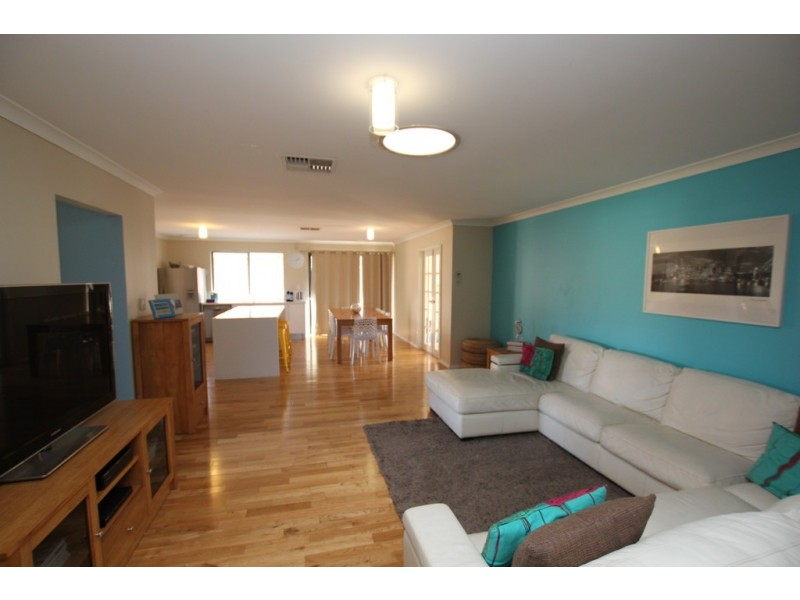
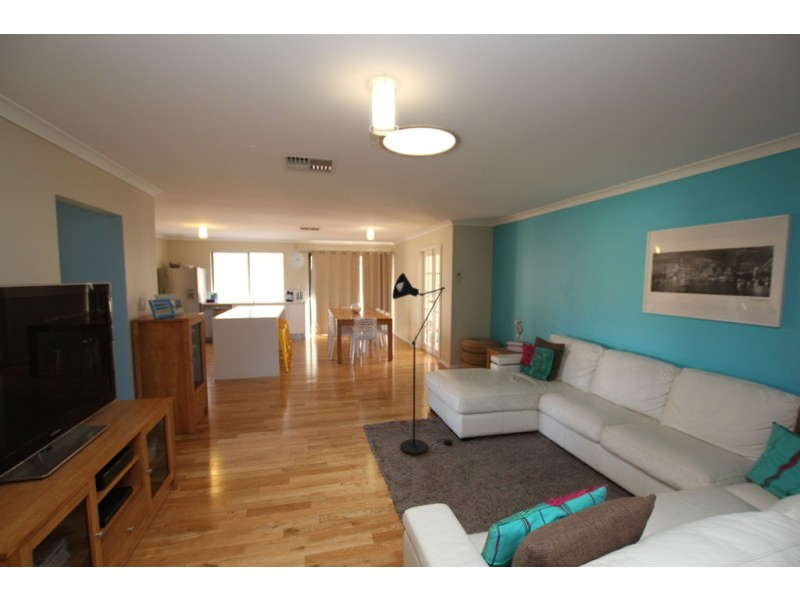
+ floor lamp (414, 360)
